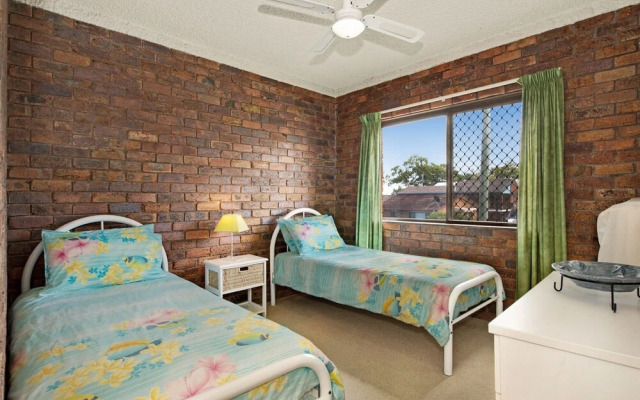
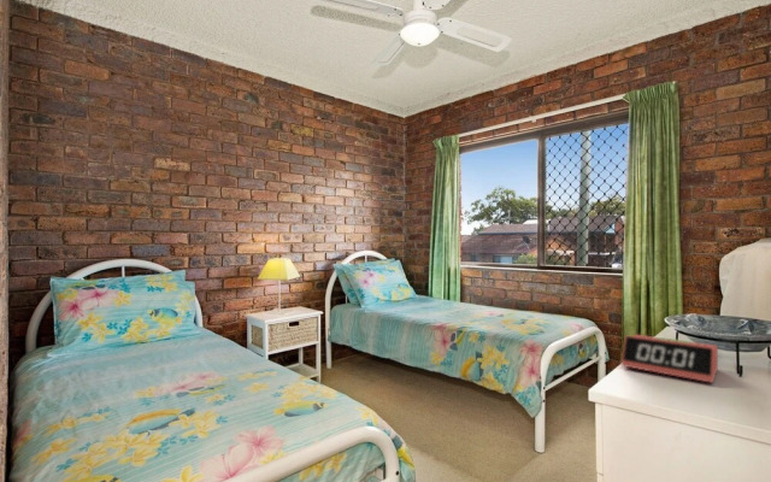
+ alarm clock (669, 353)
